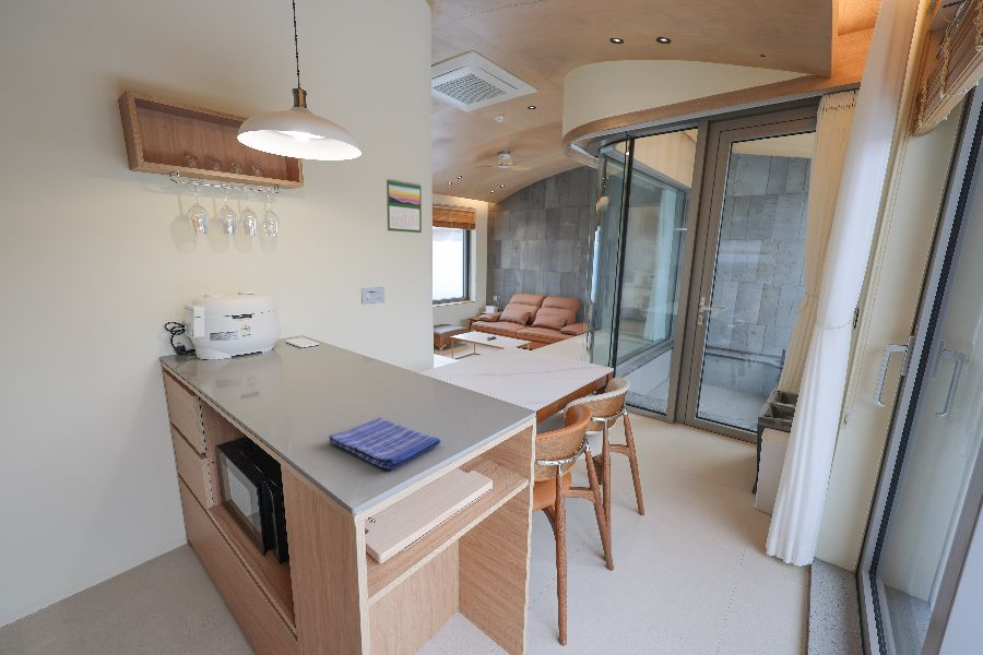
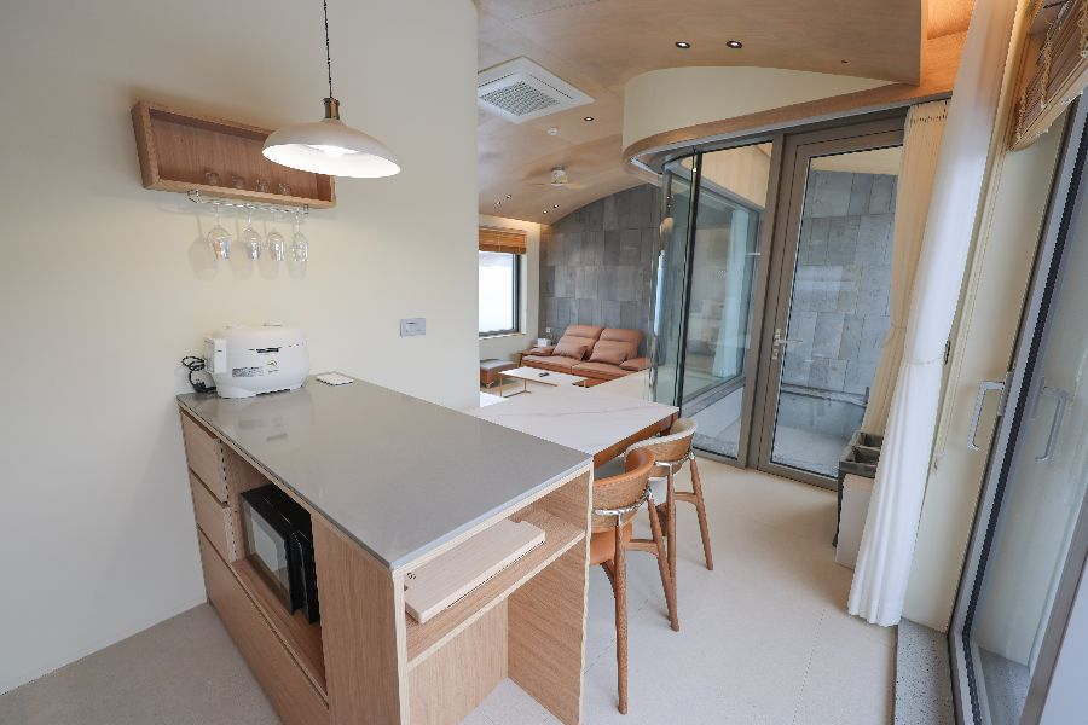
- calendar (404, 206)
- dish towel (384, 439)
